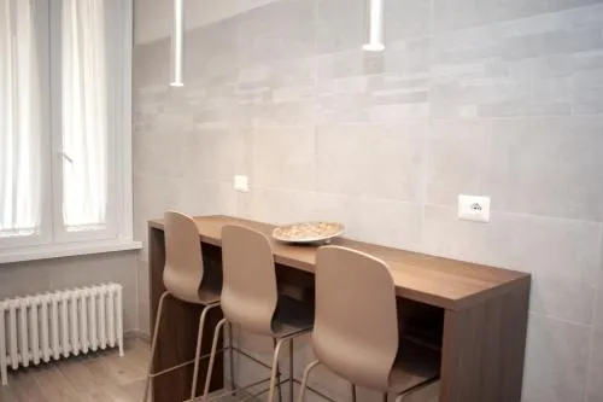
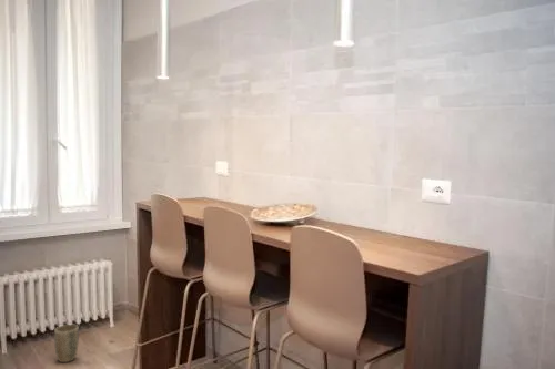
+ plant pot (67, 344)
